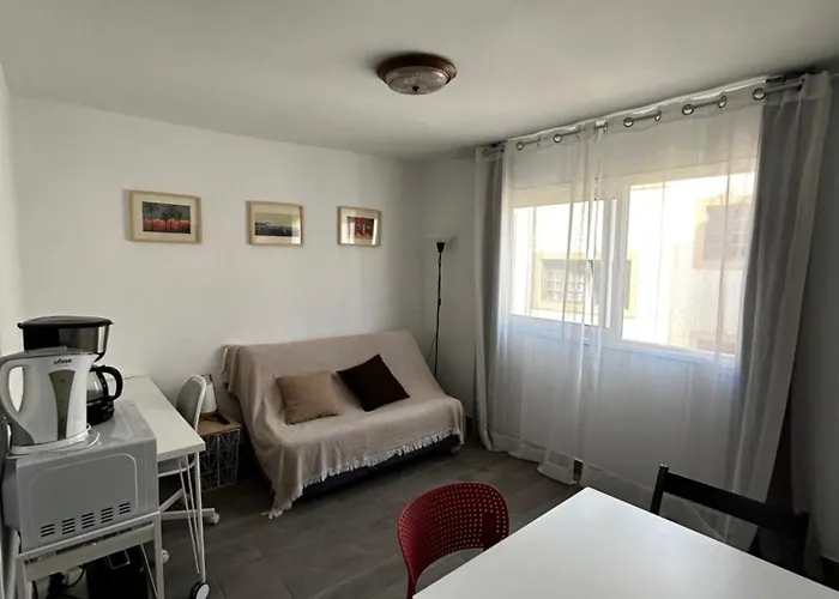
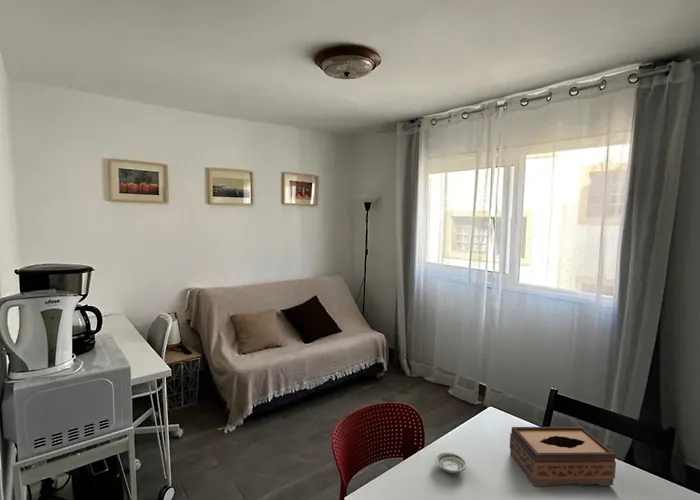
+ tissue box (559, 454)
+ saucer (450, 464)
